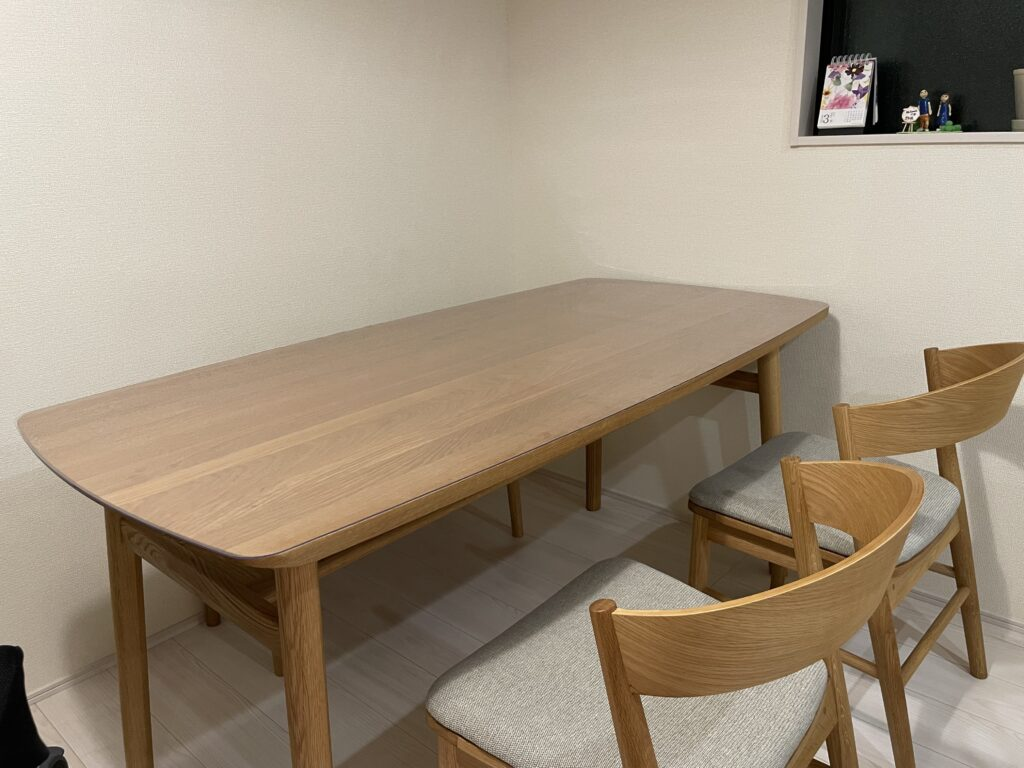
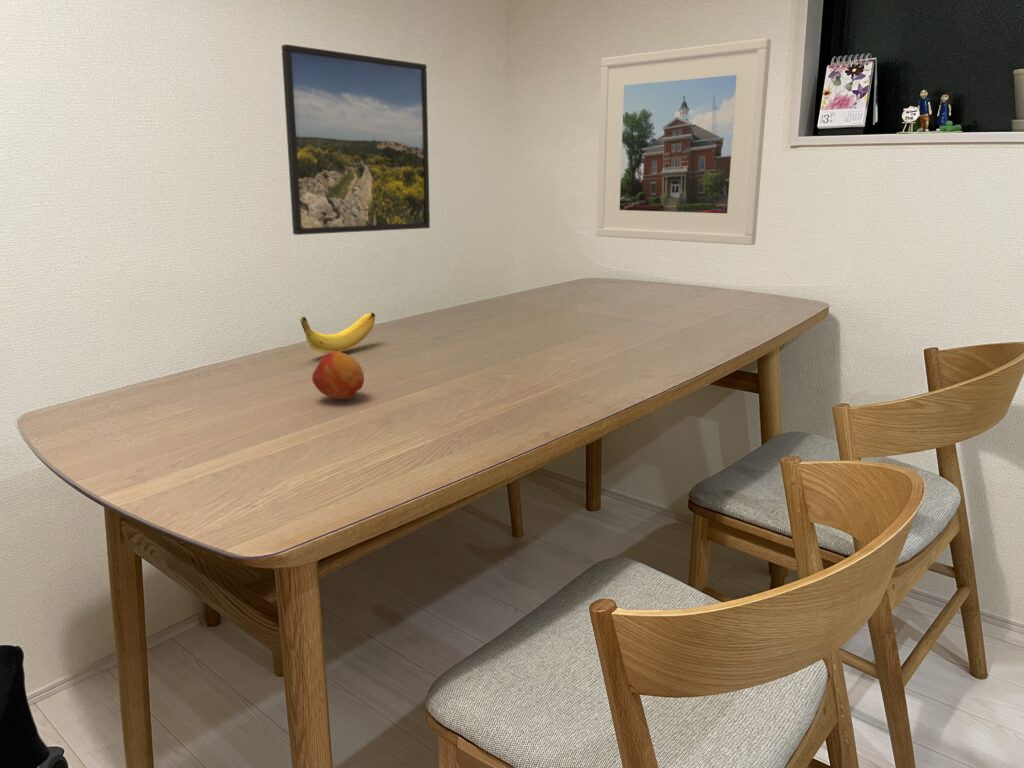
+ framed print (675, 147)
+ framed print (362, 145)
+ banana (339, 332)
+ fruit (339, 375)
